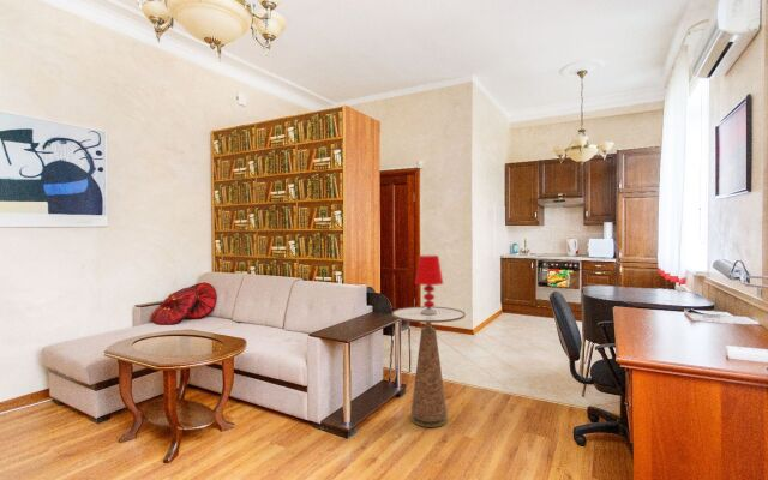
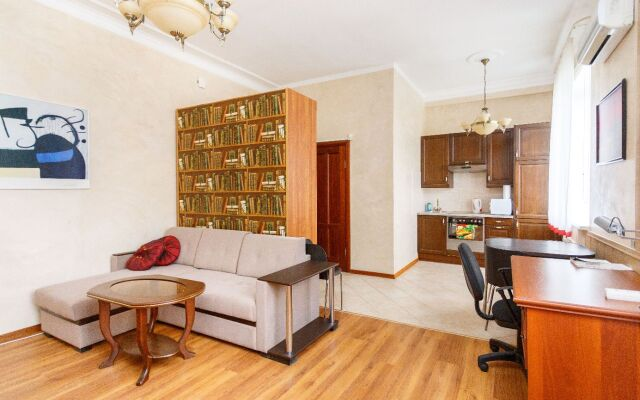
- side table (428, 366)
- table lamp (428, 283)
